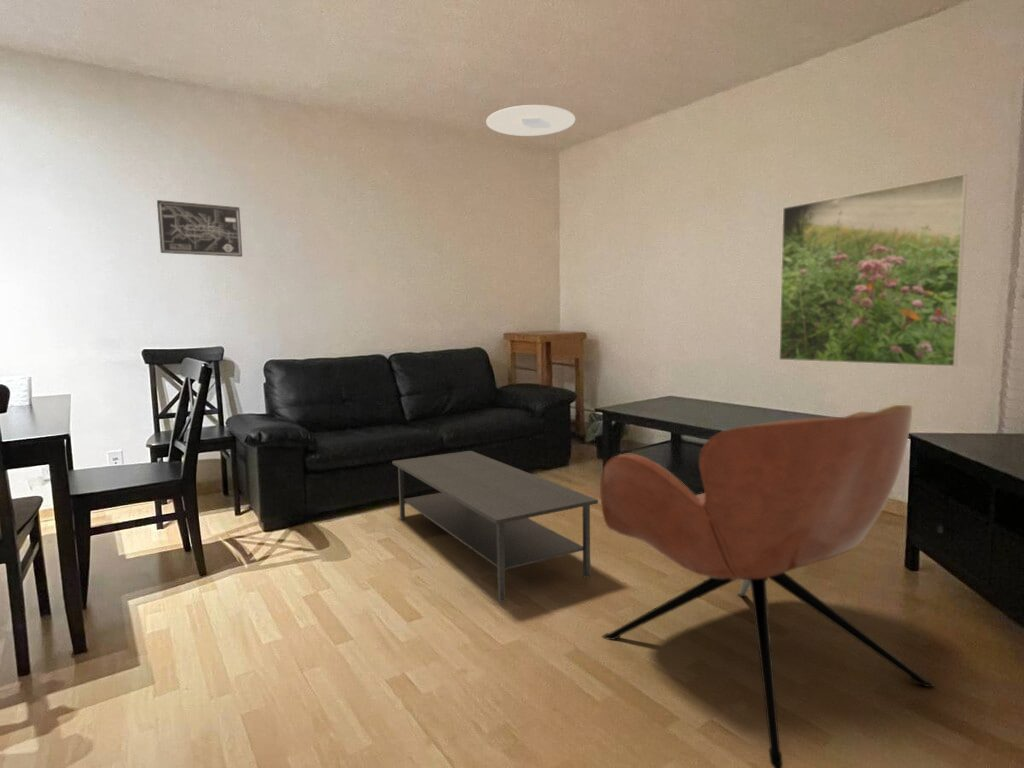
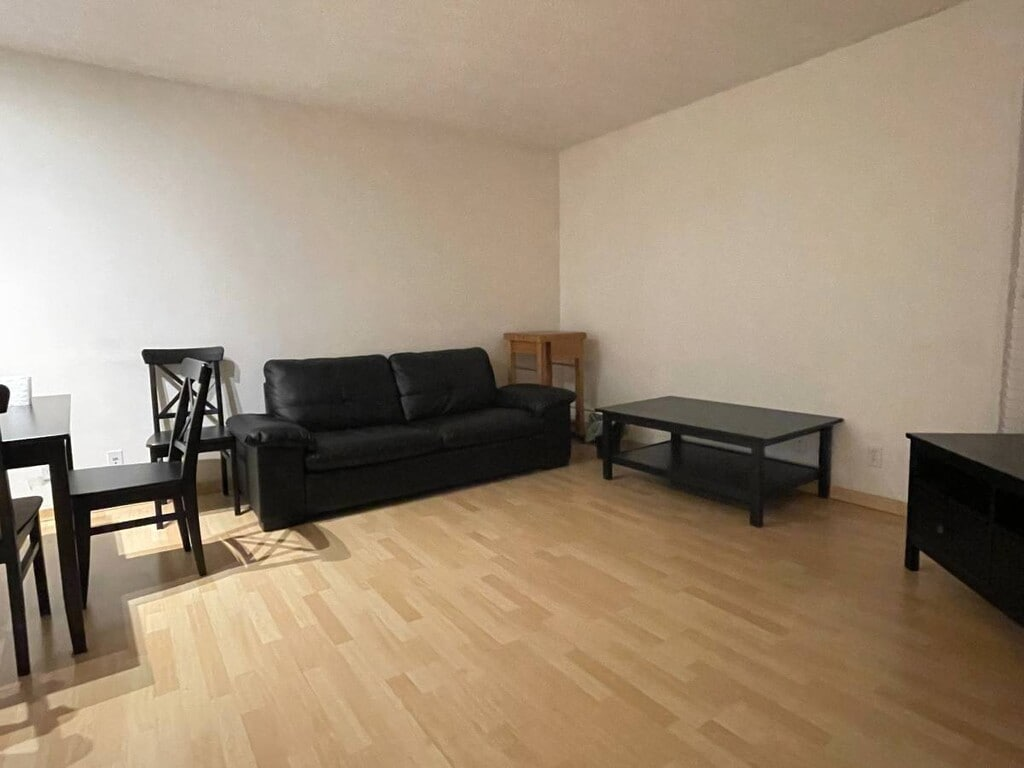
- armchair (754, 530)
- coffee table (481, 511)
- wall art (201, 229)
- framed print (861, 279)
- ceiling light (530, 117)
